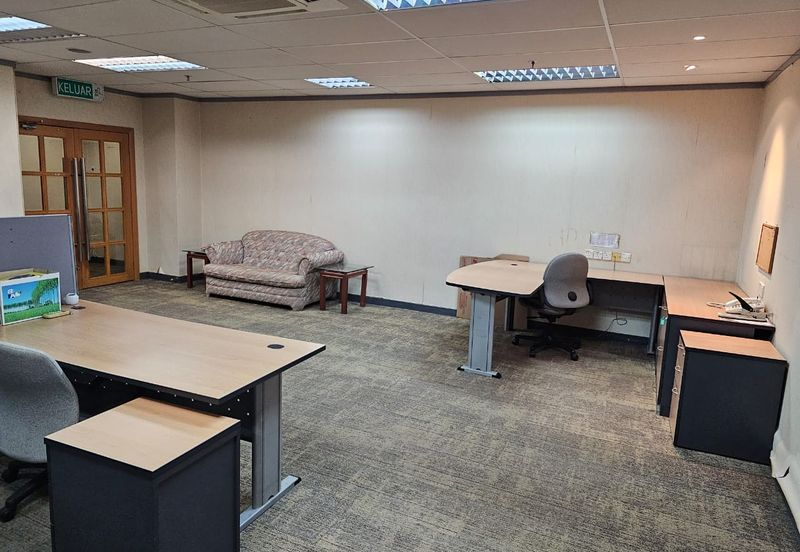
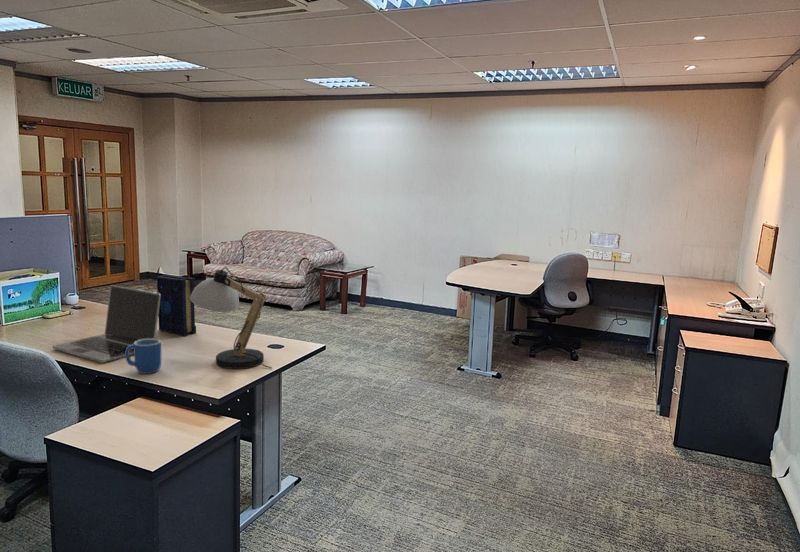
+ laptop (107, 320)
+ book (173, 304)
+ desk lamp (232, 310)
+ mug (144, 356)
